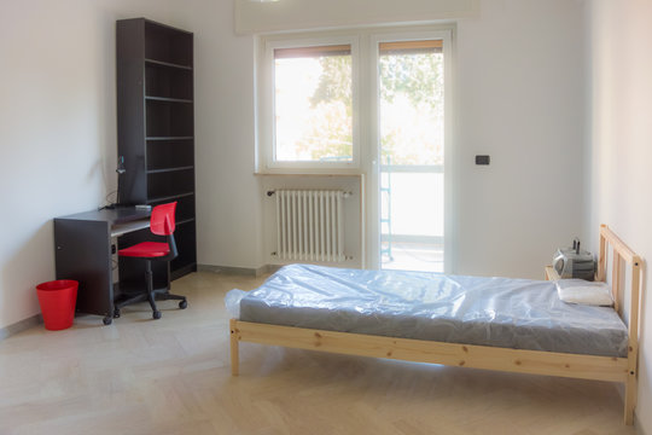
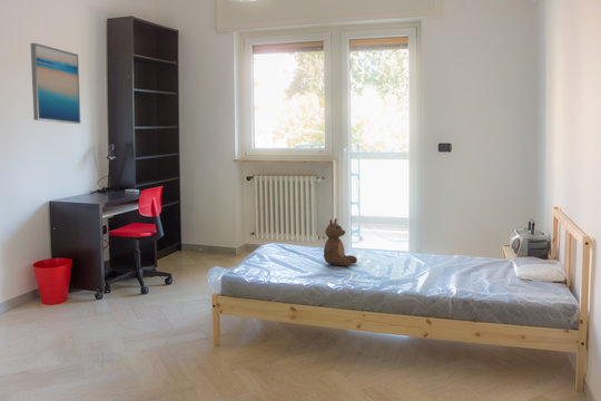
+ wall art (57, 86)
+ teddy bear (339, 242)
